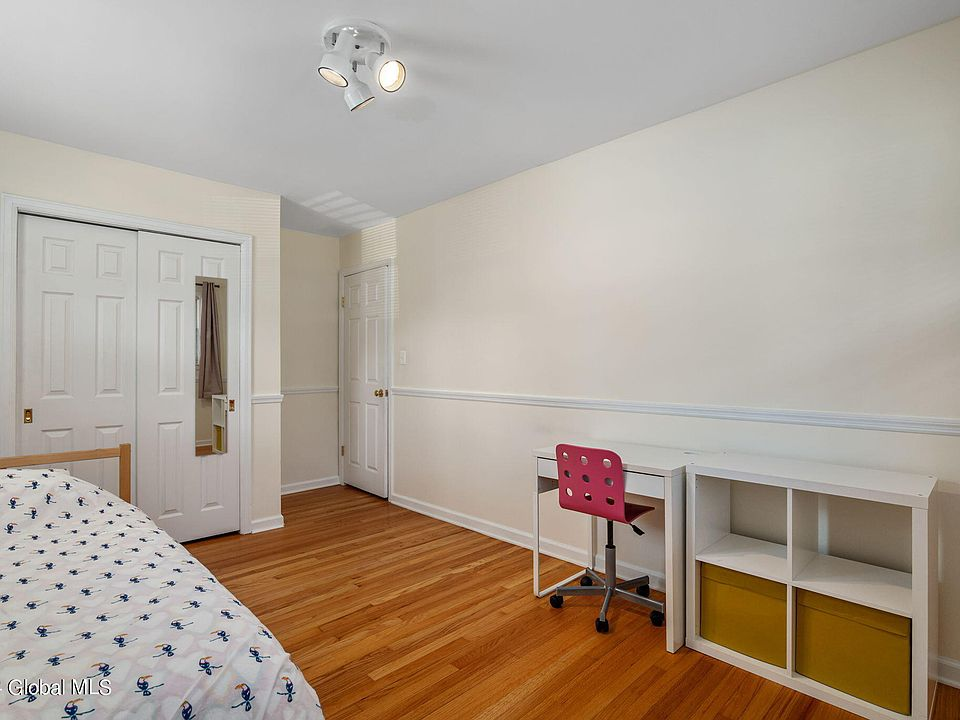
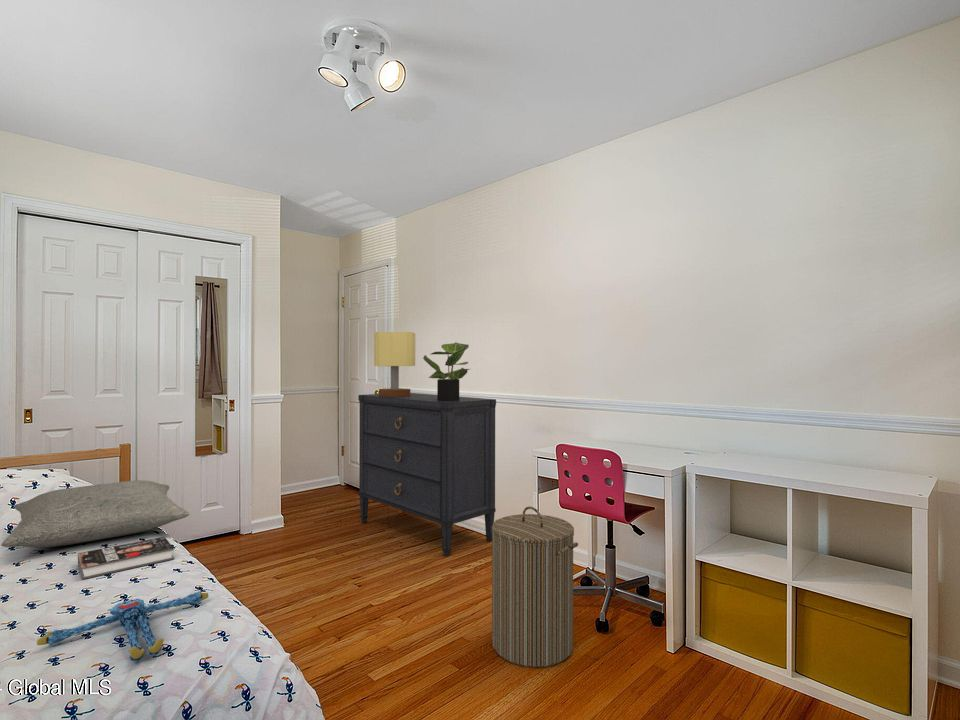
+ plush toy (135, 625)
+ potted plant (452, 370)
+ book (126, 556)
+ laundry hamper (532, 575)
+ table lamp (394, 364)
+ pillow (100, 510)
+ dresser (422, 464)
